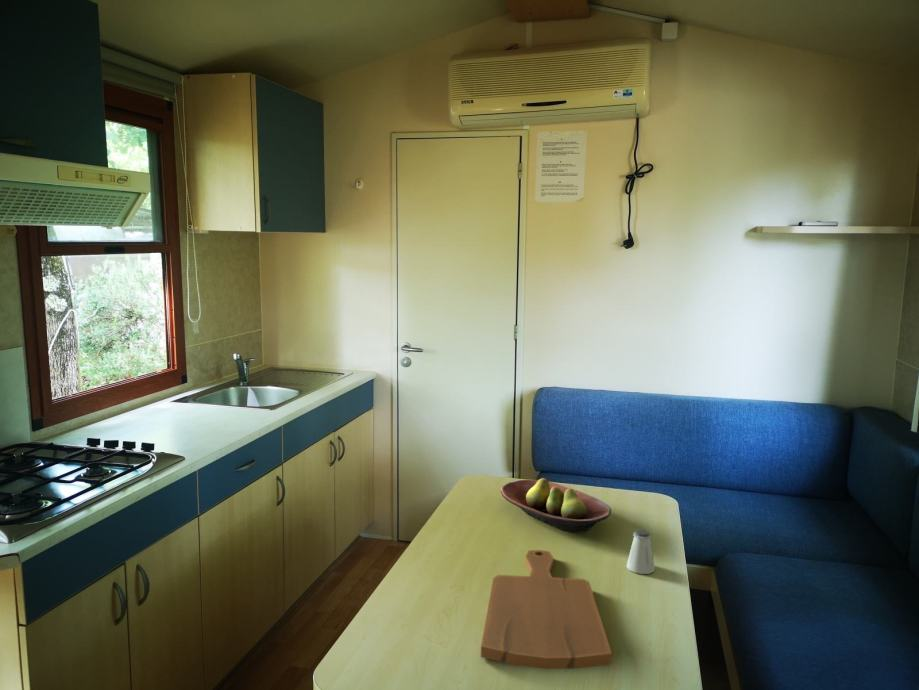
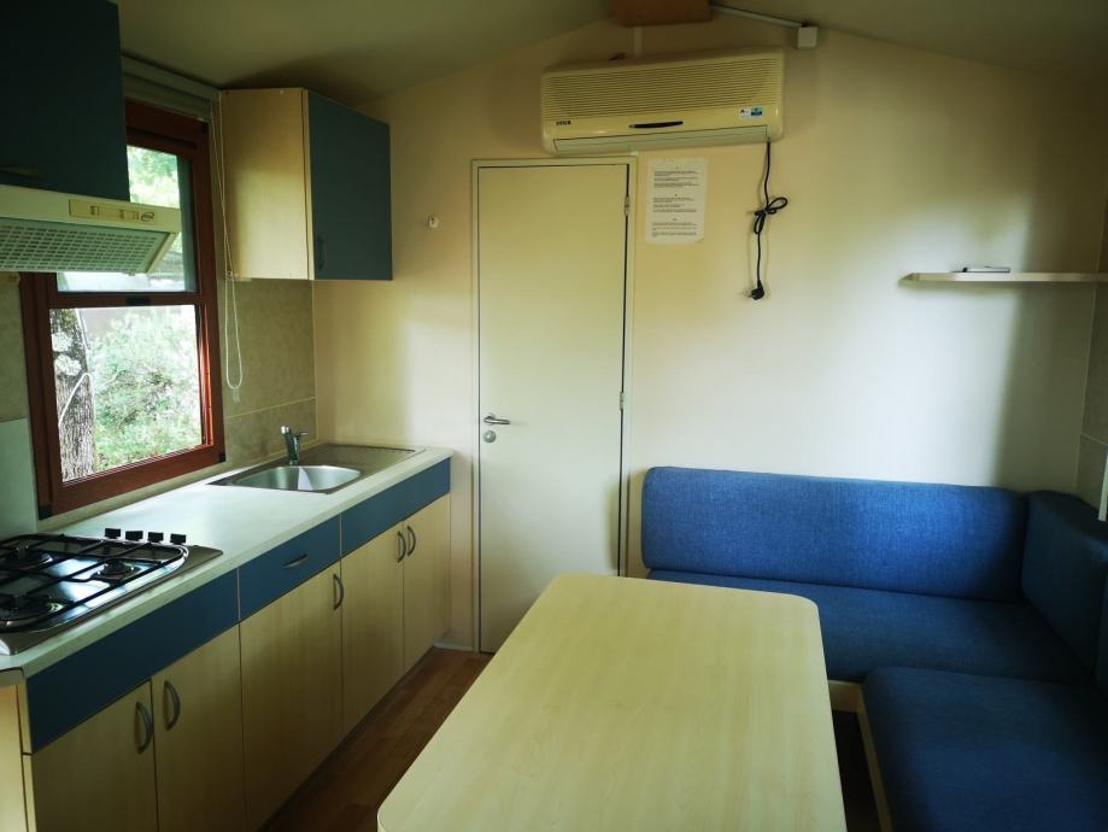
- saltshaker (641, 549)
- cutting board (542, 609)
- fruit bowl (554, 500)
